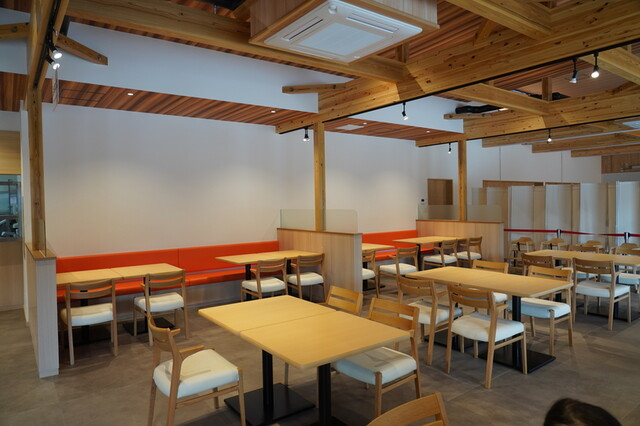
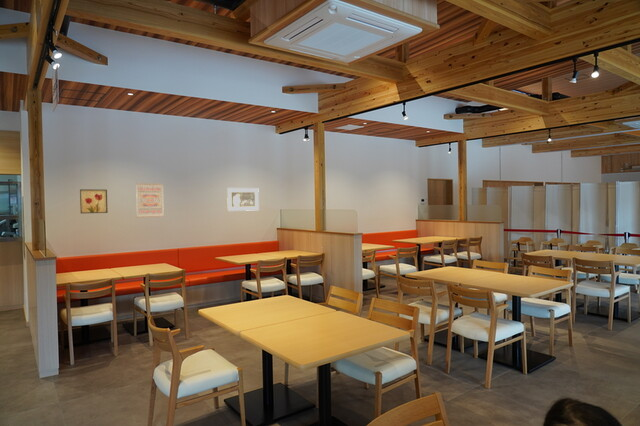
+ wall art (150, 200)
+ wall art (93, 201)
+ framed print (243, 199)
